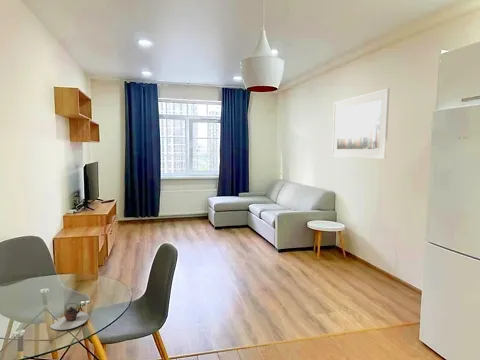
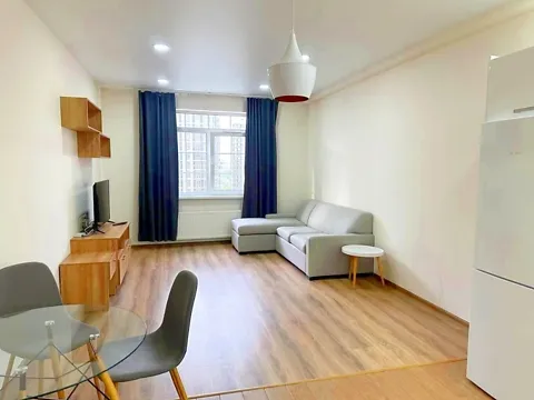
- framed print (357, 127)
- teapot (69, 312)
